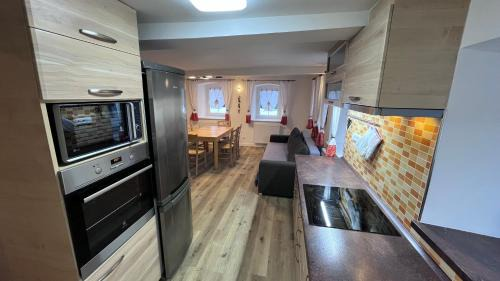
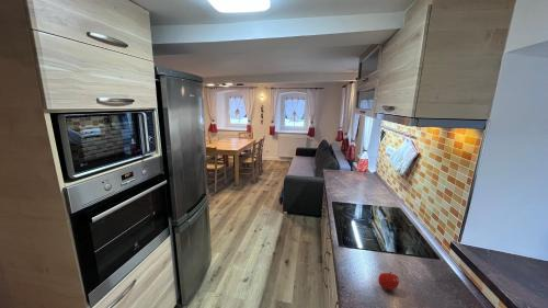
+ apple (388, 280)
